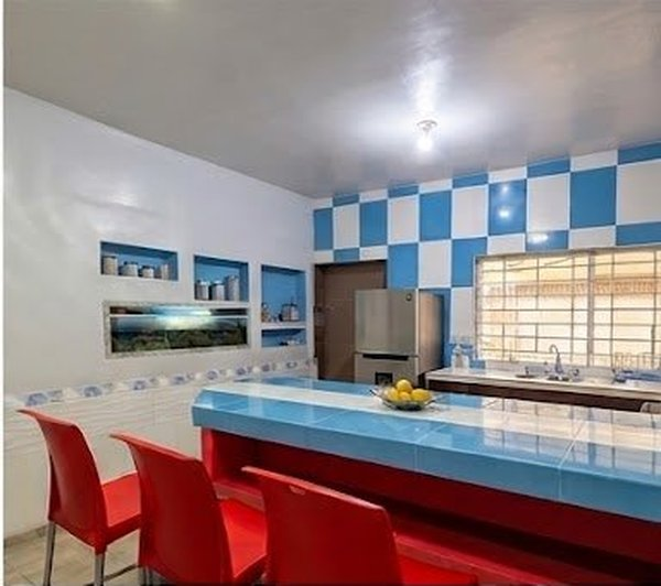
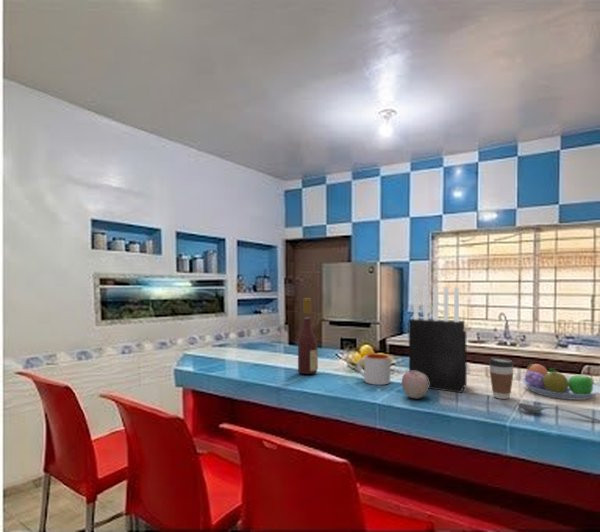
+ mug (373, 368)
+ fruit bowl (561, 378)
+ knife block (438, 335)
+ coffee cup (501, 378)
+ soupspoon (558, 409)
+ apple (415, 384)
+ wine bottle (307, 336)
